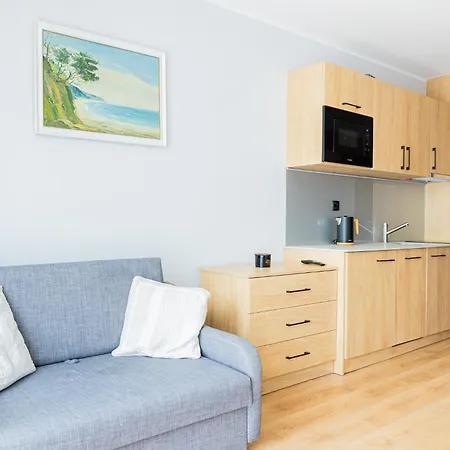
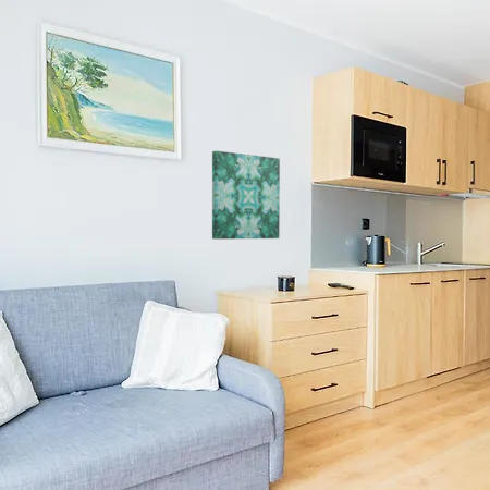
+ wall art (247, 196)
